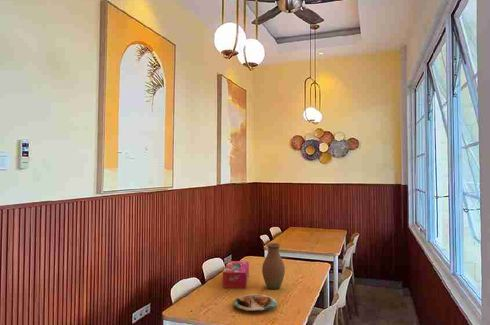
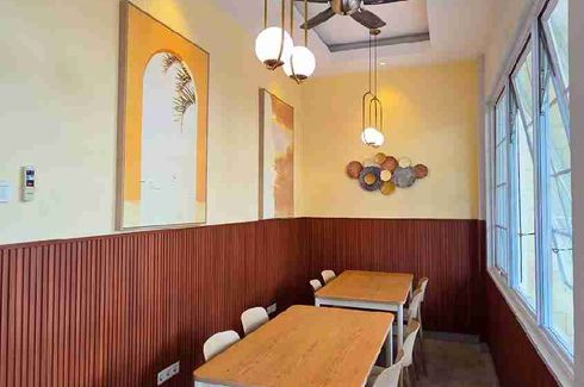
- vase (273, 265)
- tissue box (236, 273)
- plate (254, 302)
